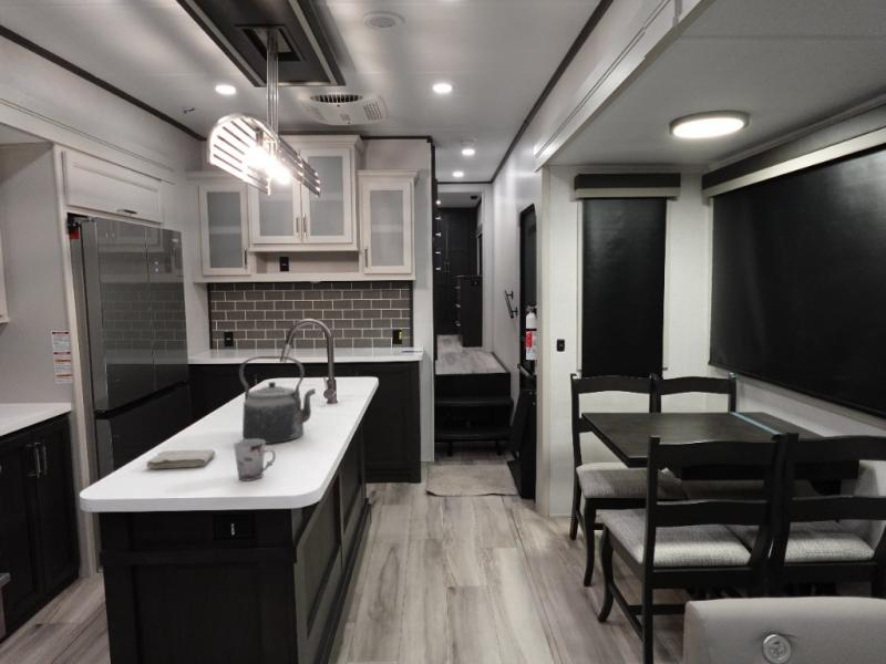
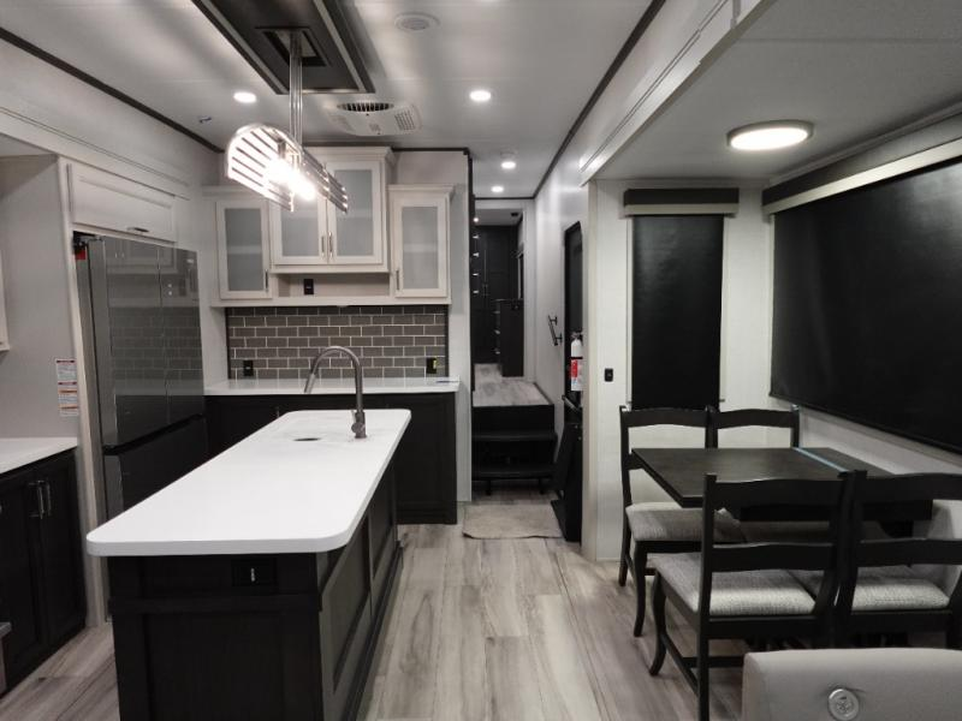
- kettle (278, 396)
- cup (255, 459)
- washcloth (182, 457)
